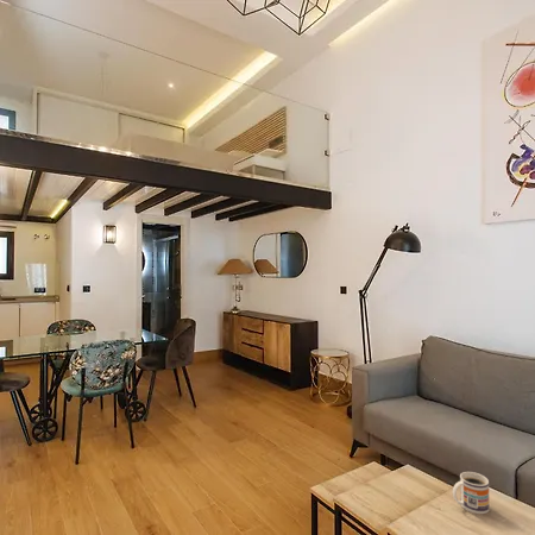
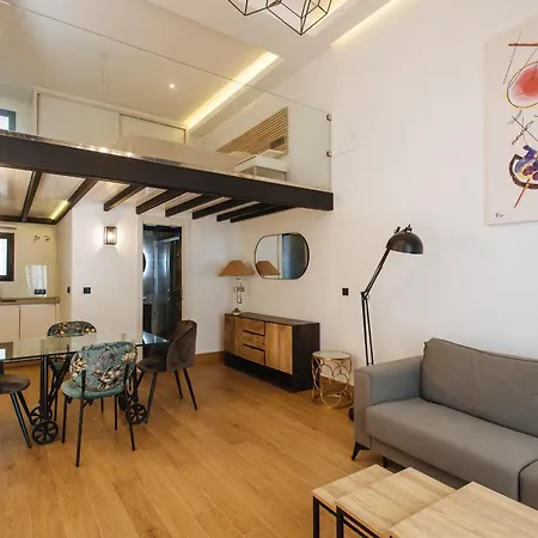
- mug (471, 491)
